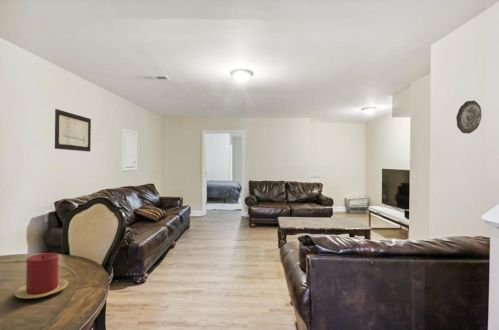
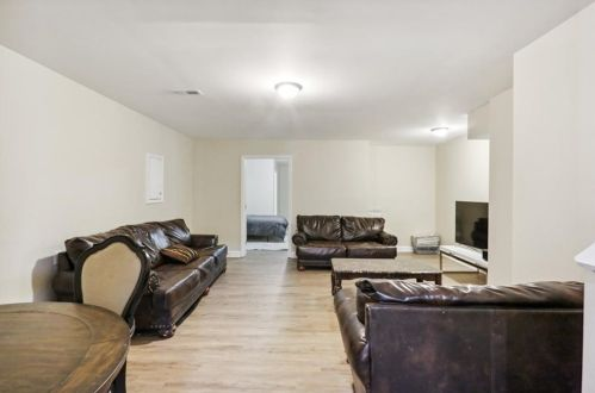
- wall art (74, 132)
- candle (42, 273)
- decorative plate (469, 117)
